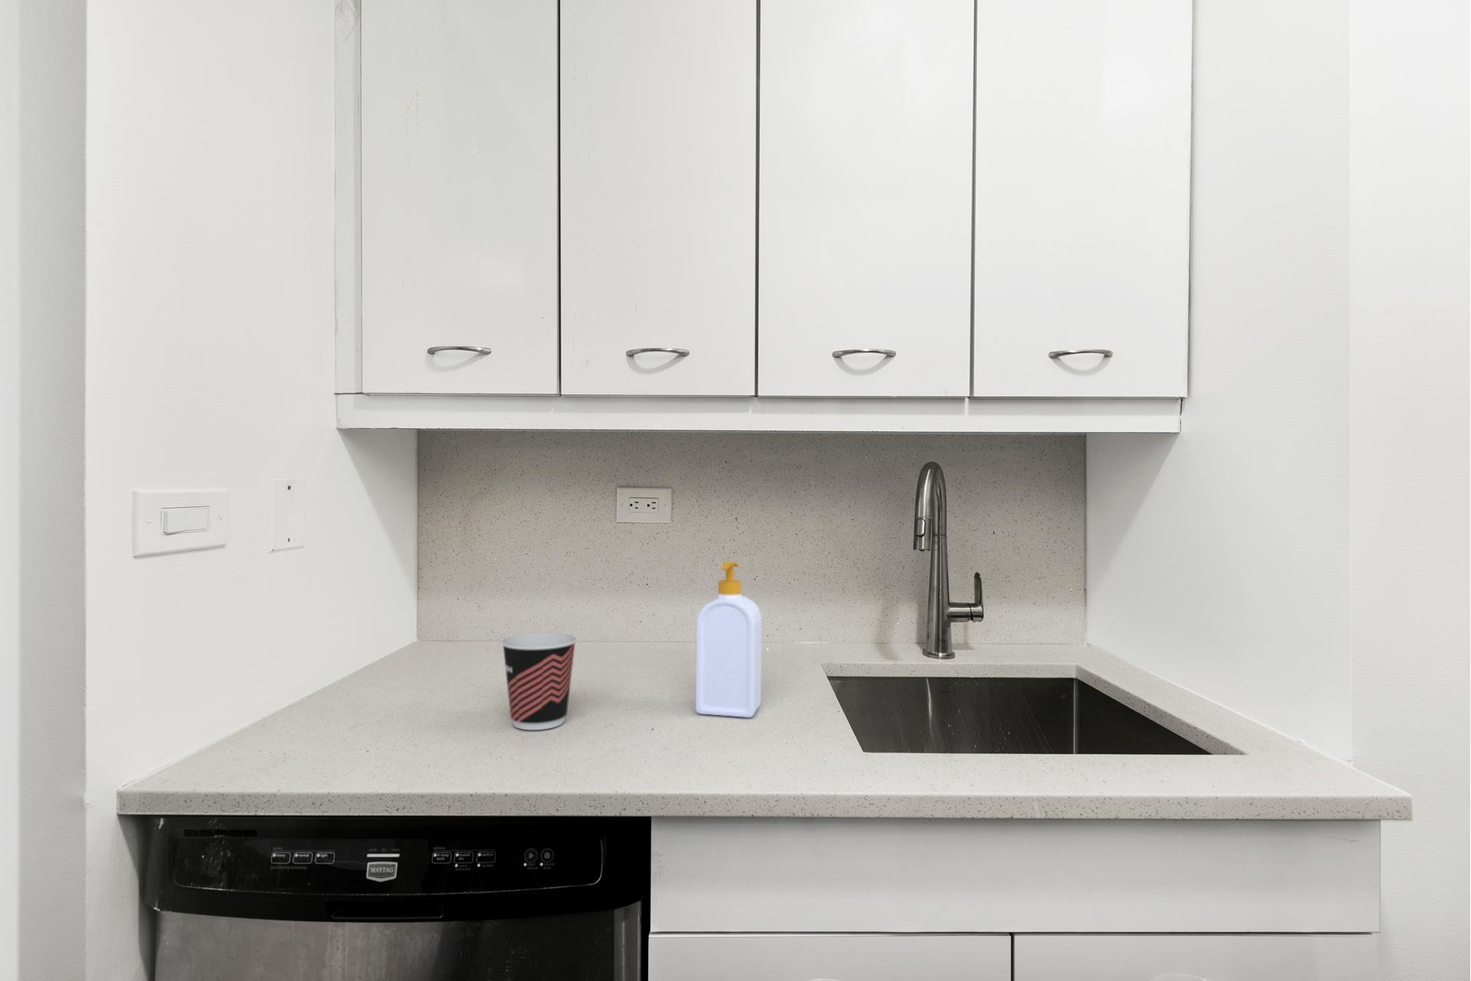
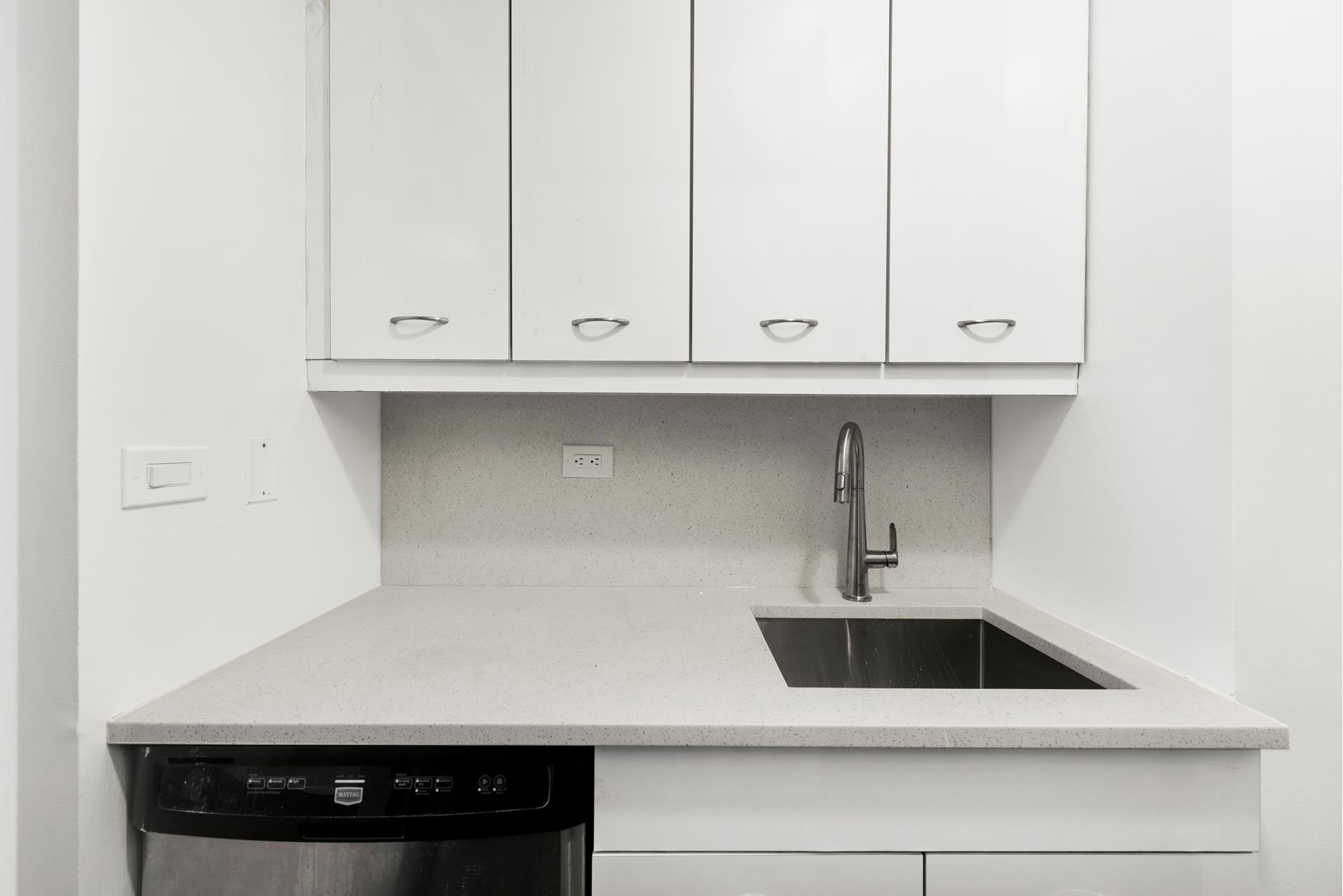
- cup (539, 681)
- soap bottle (728, 636)
